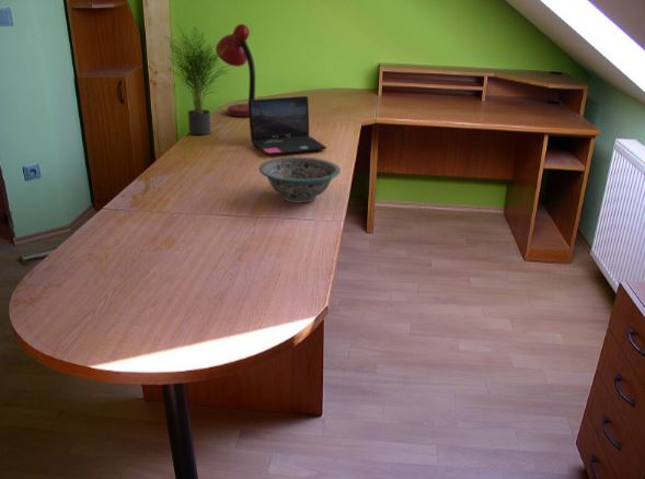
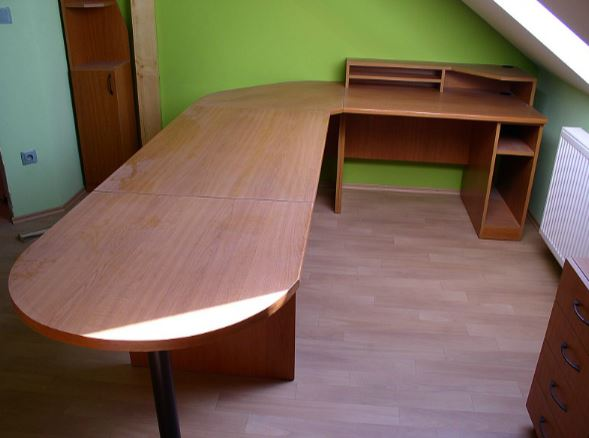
- potted plant (203, 79)
- laptop (287, 125)
- decorative bowl (299, 183)
- desk lamp (239, 66)
